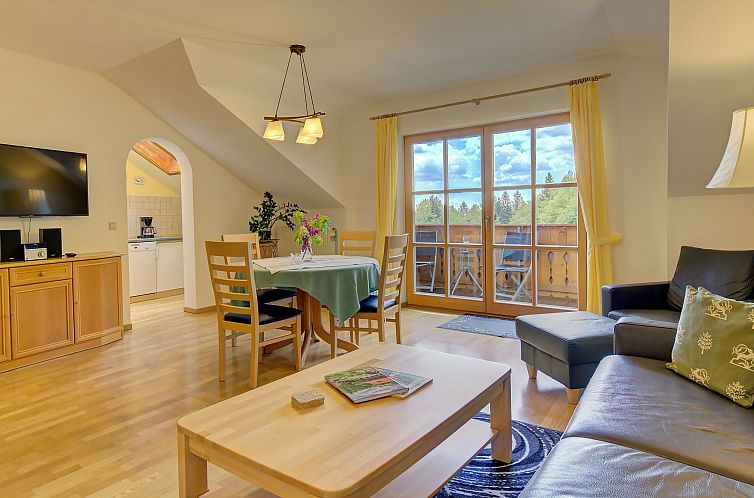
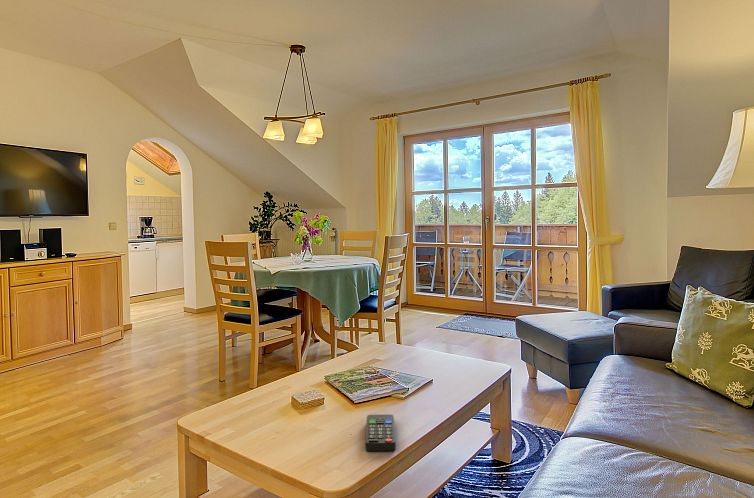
+ remote control (380, 430)
